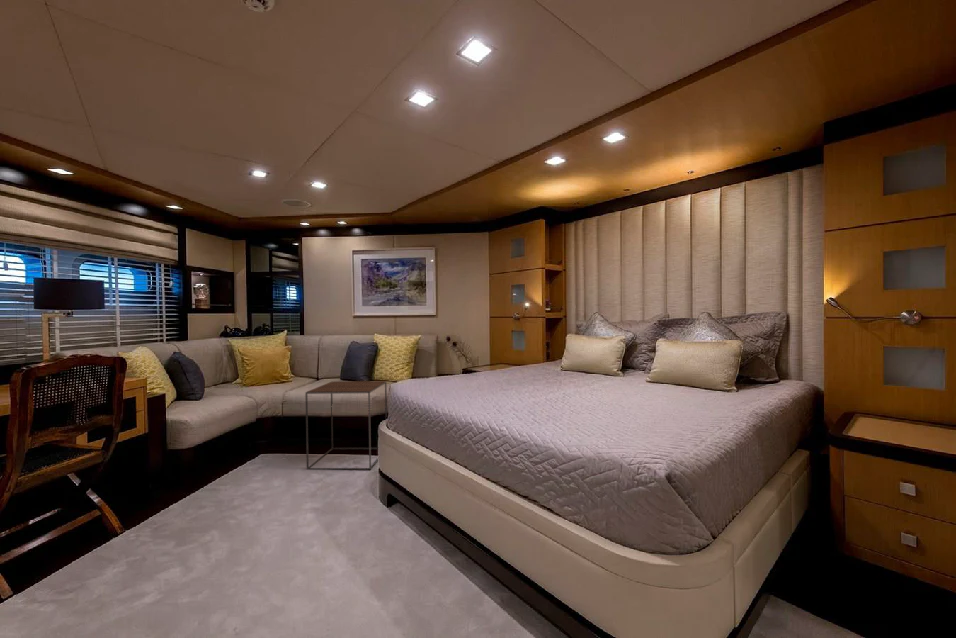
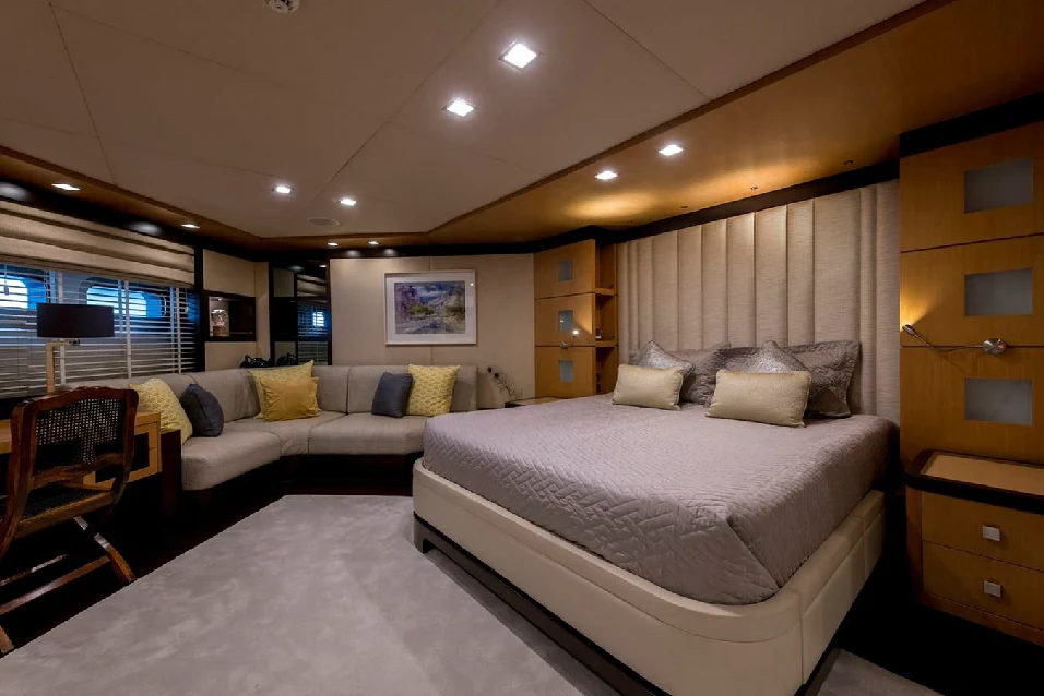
- side table (332, 422)
